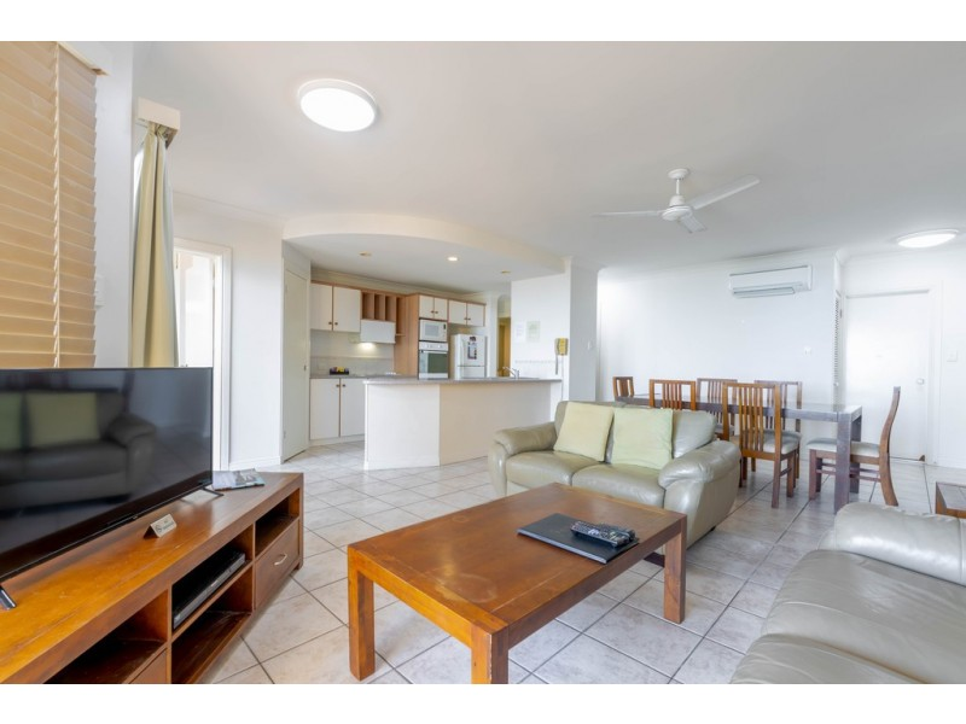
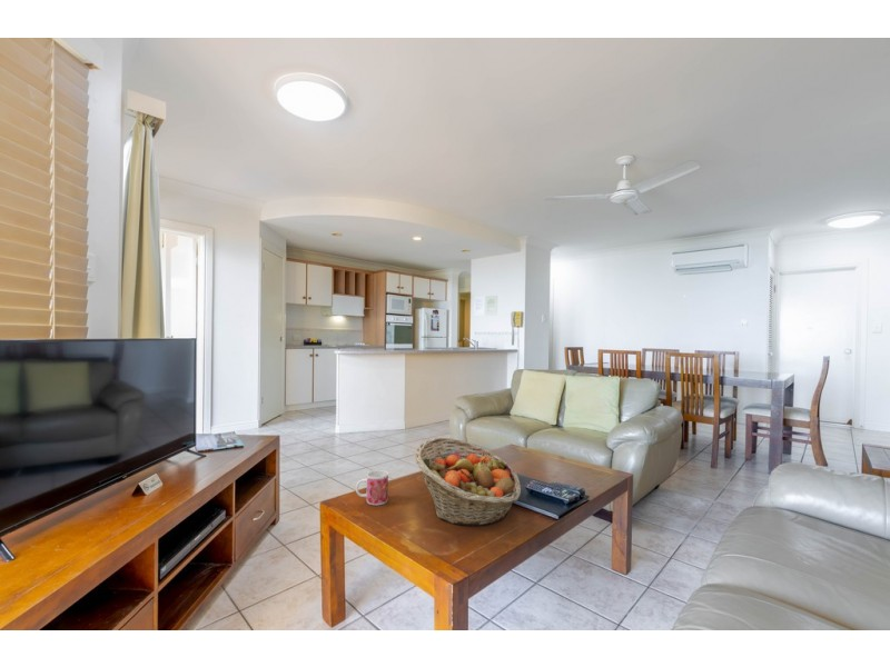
+ fruit basket (467, 476)
+ mug (372, 487)
